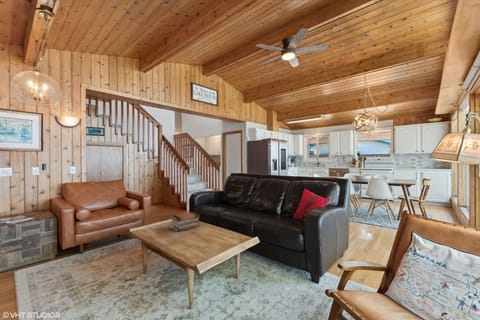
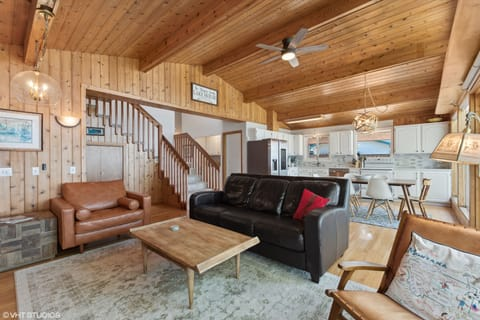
- book stack (185, 221)
